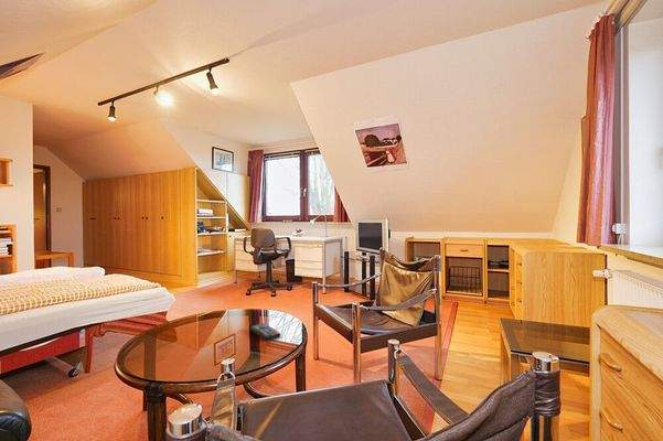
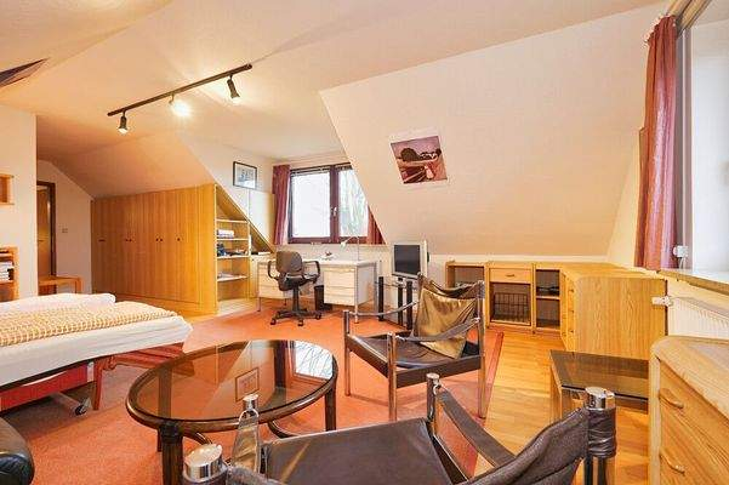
- remote control (265, 331)
